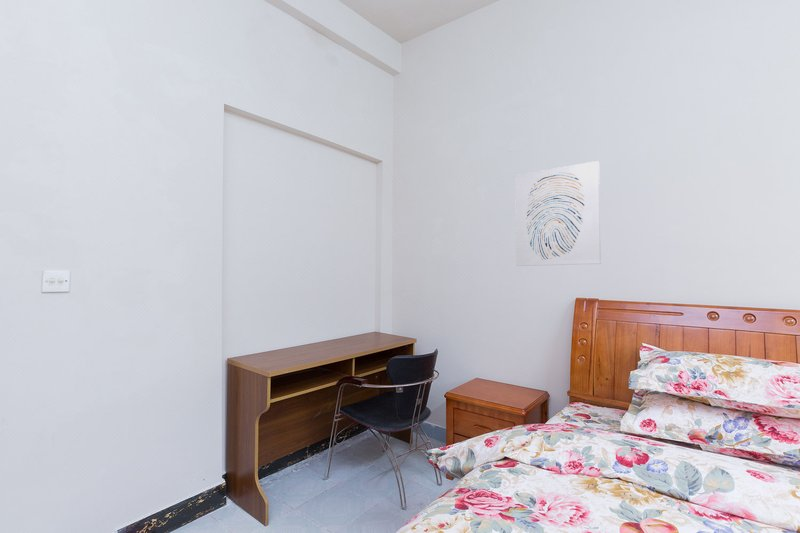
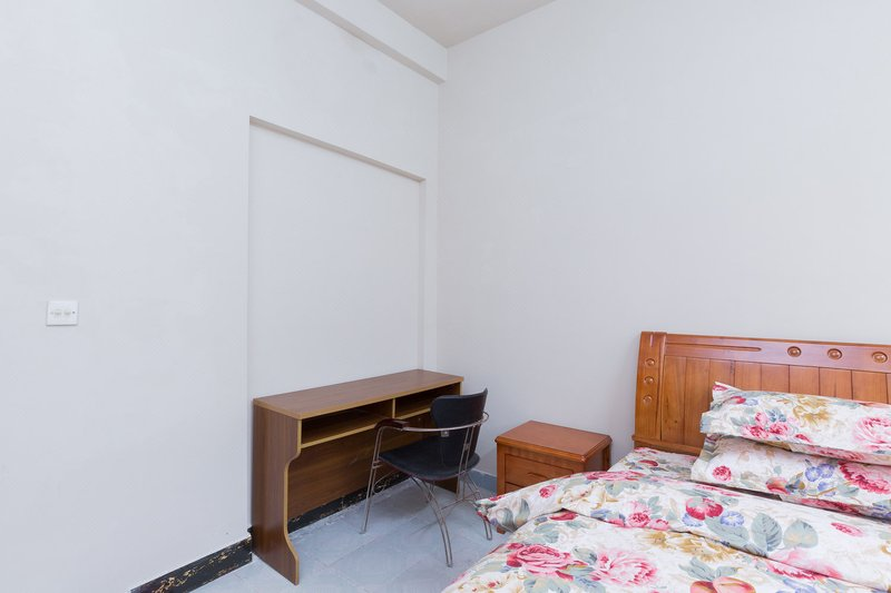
- wall art (555, 216)
